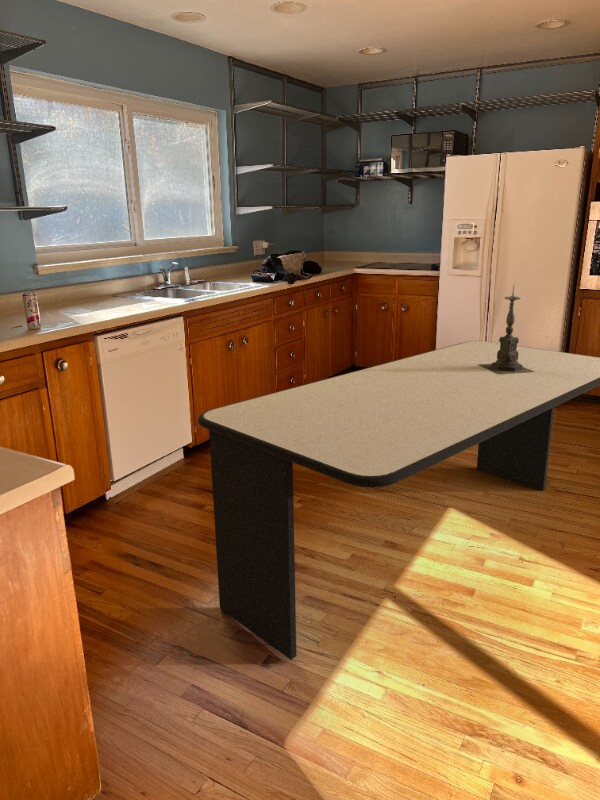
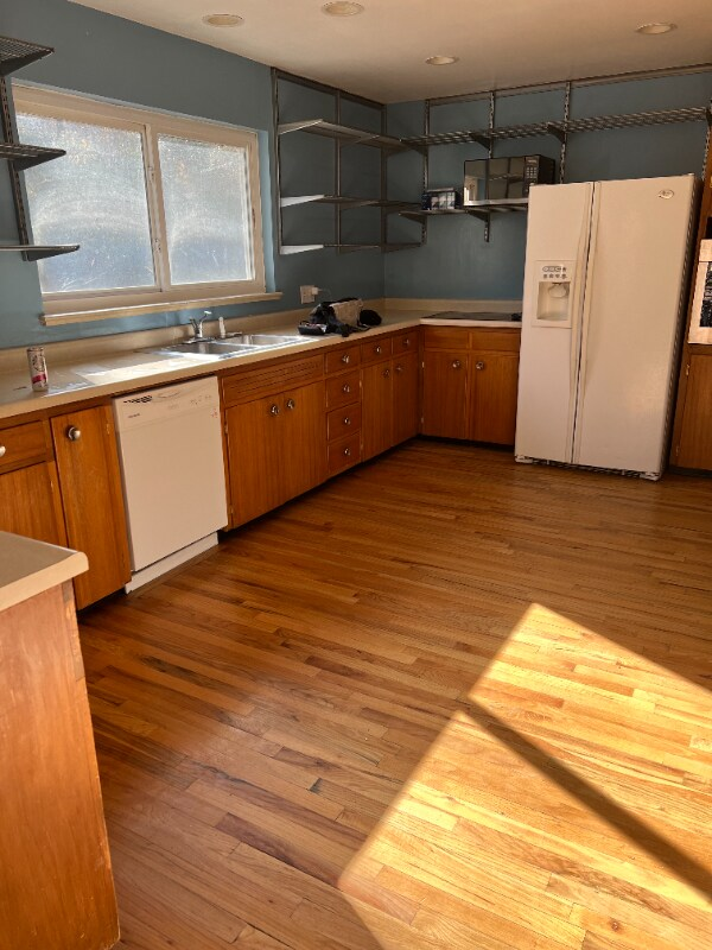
- candle holder (508, 326)
- dining table (434, 464)
